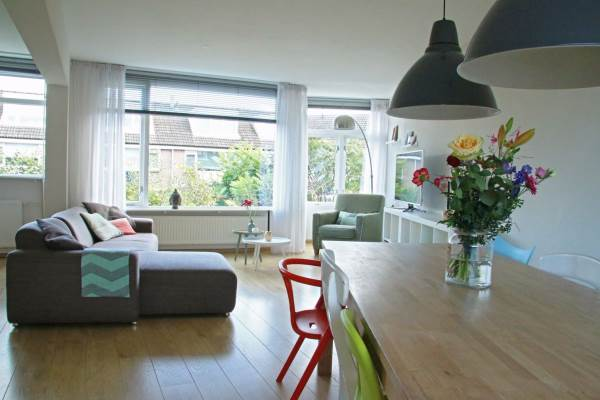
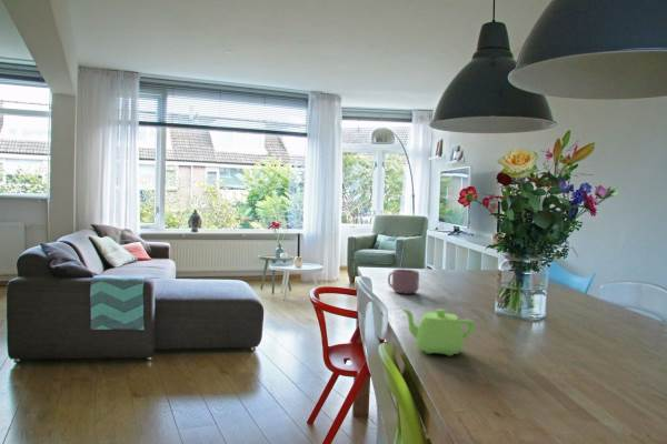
+ mug (404, 281)
+ teapot (437, 330)
